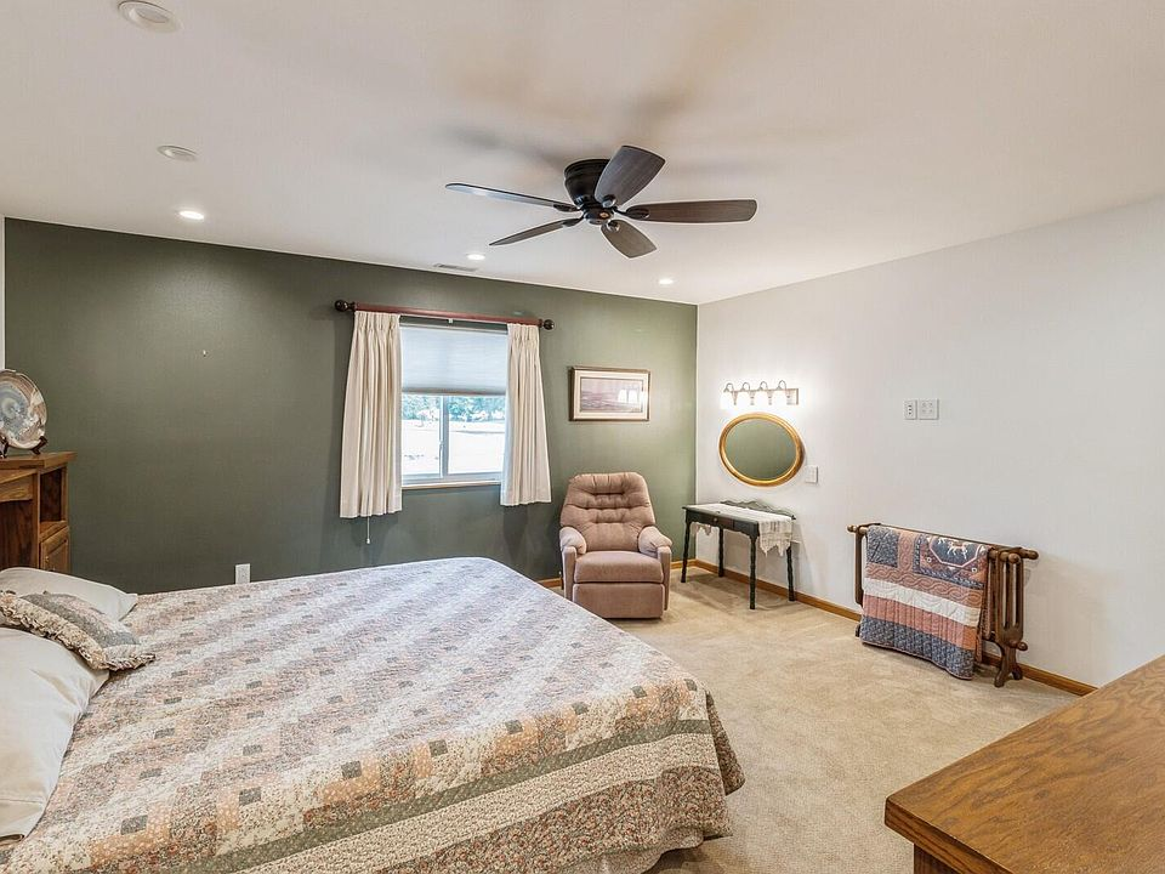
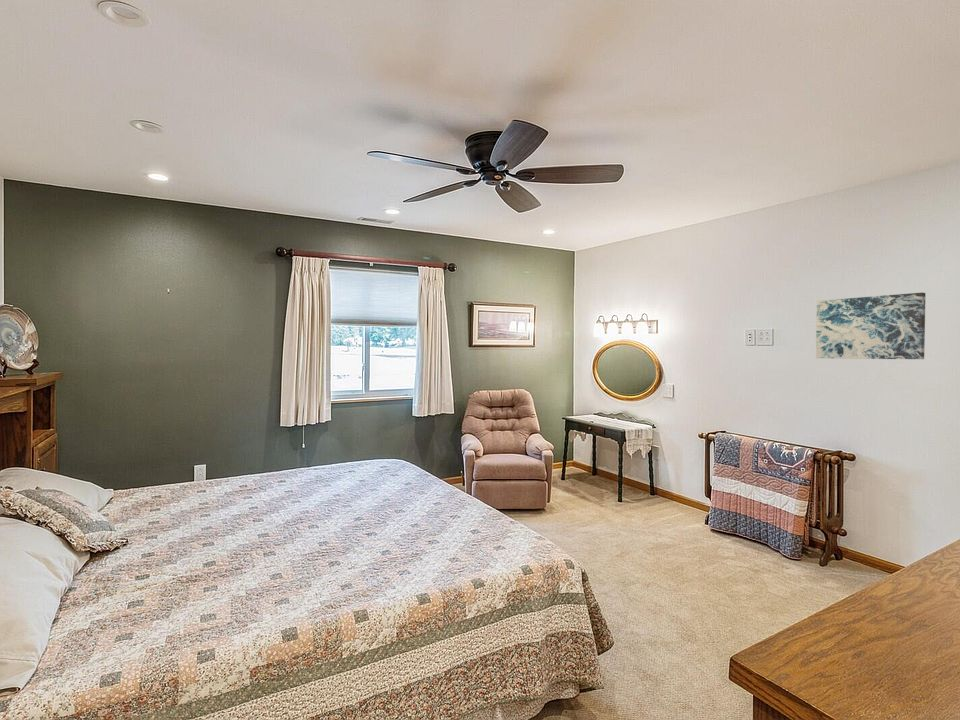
+ wall art (866, 328)
